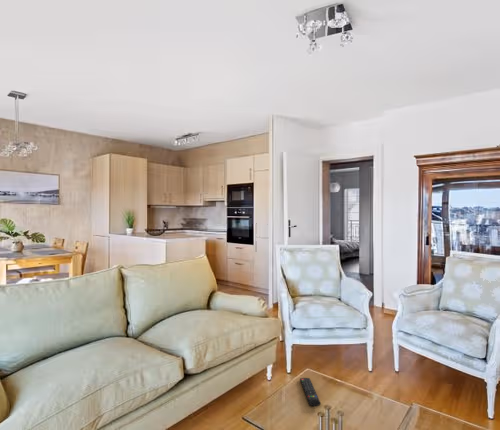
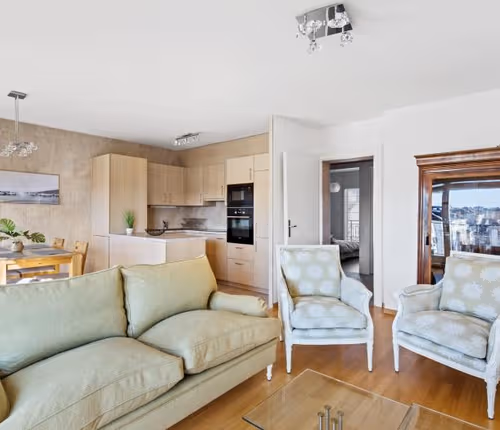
- remote control (309, 390)
